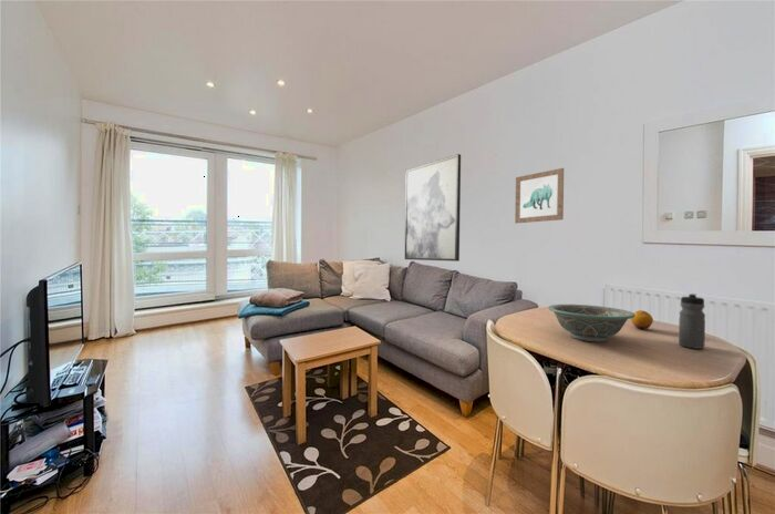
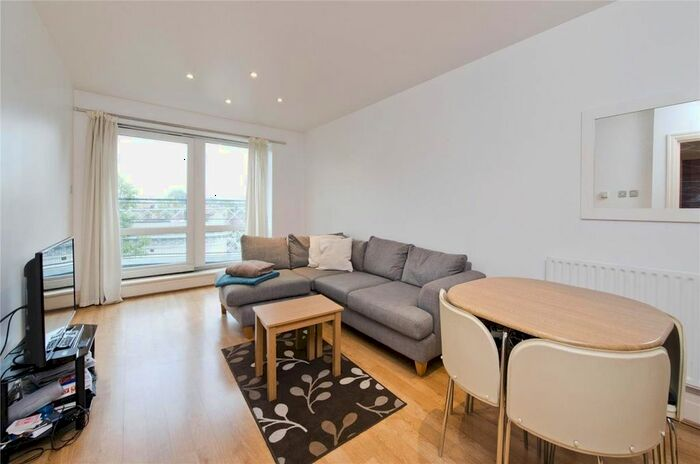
- fruit (641, 319)
- water bottle (691, 319)
- wall art (430, 212)
- decorative bowl (588, 323)
- wall art (538, 197)
